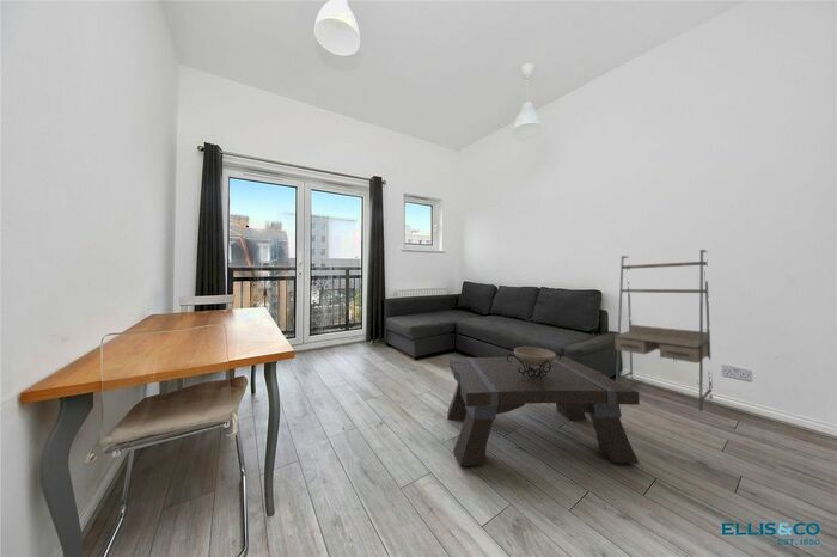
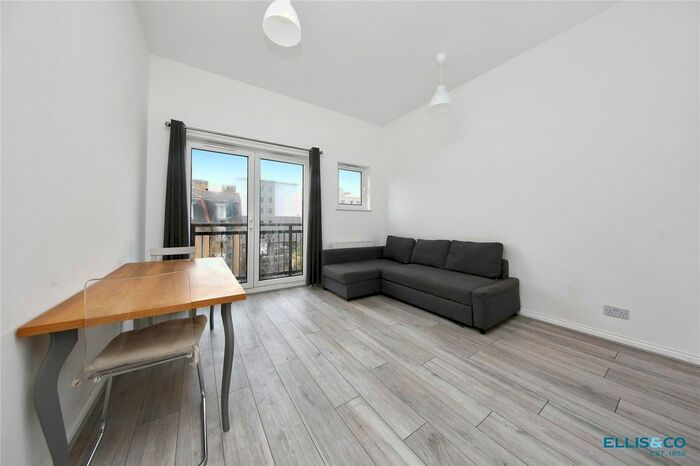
- shelving unit (658, 328)
- decorative bowl (533, 363)
- coffee table (525, 402)
